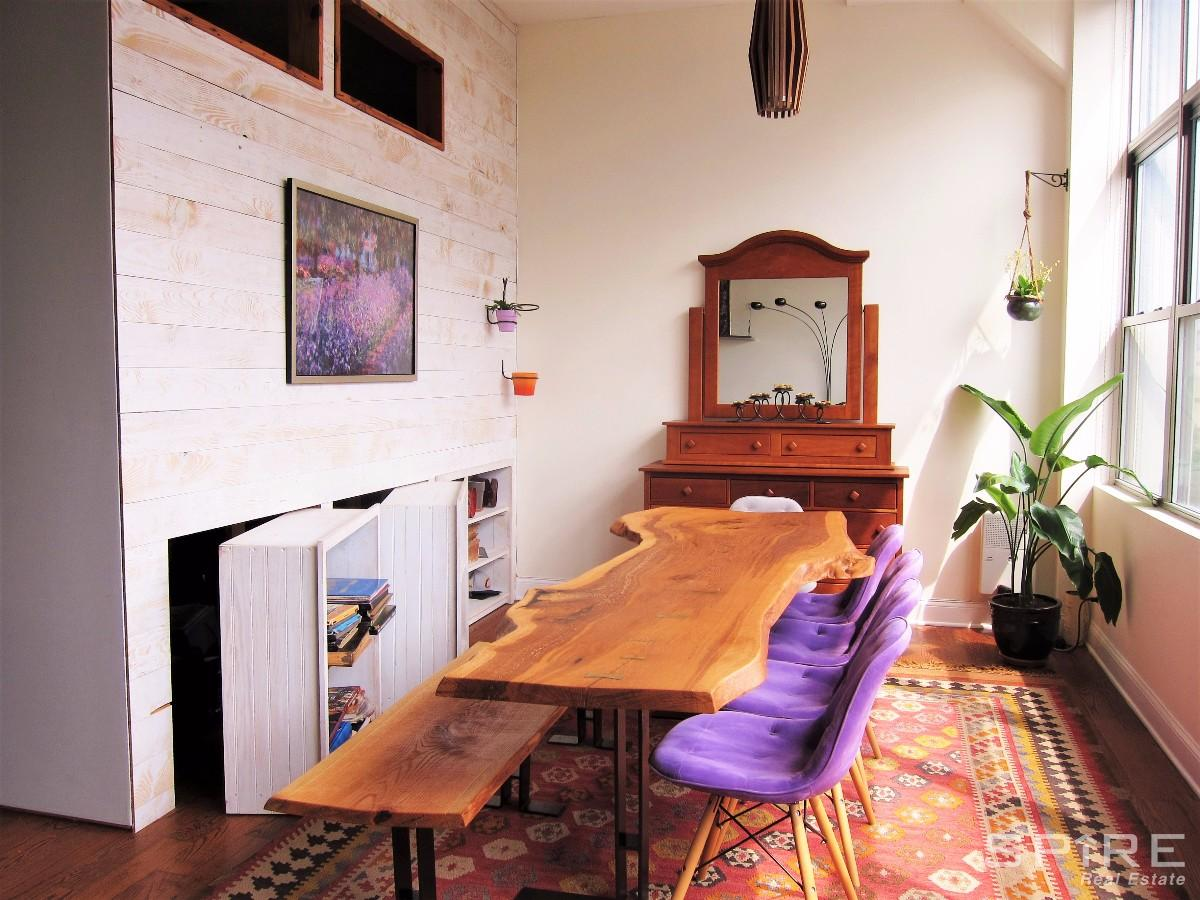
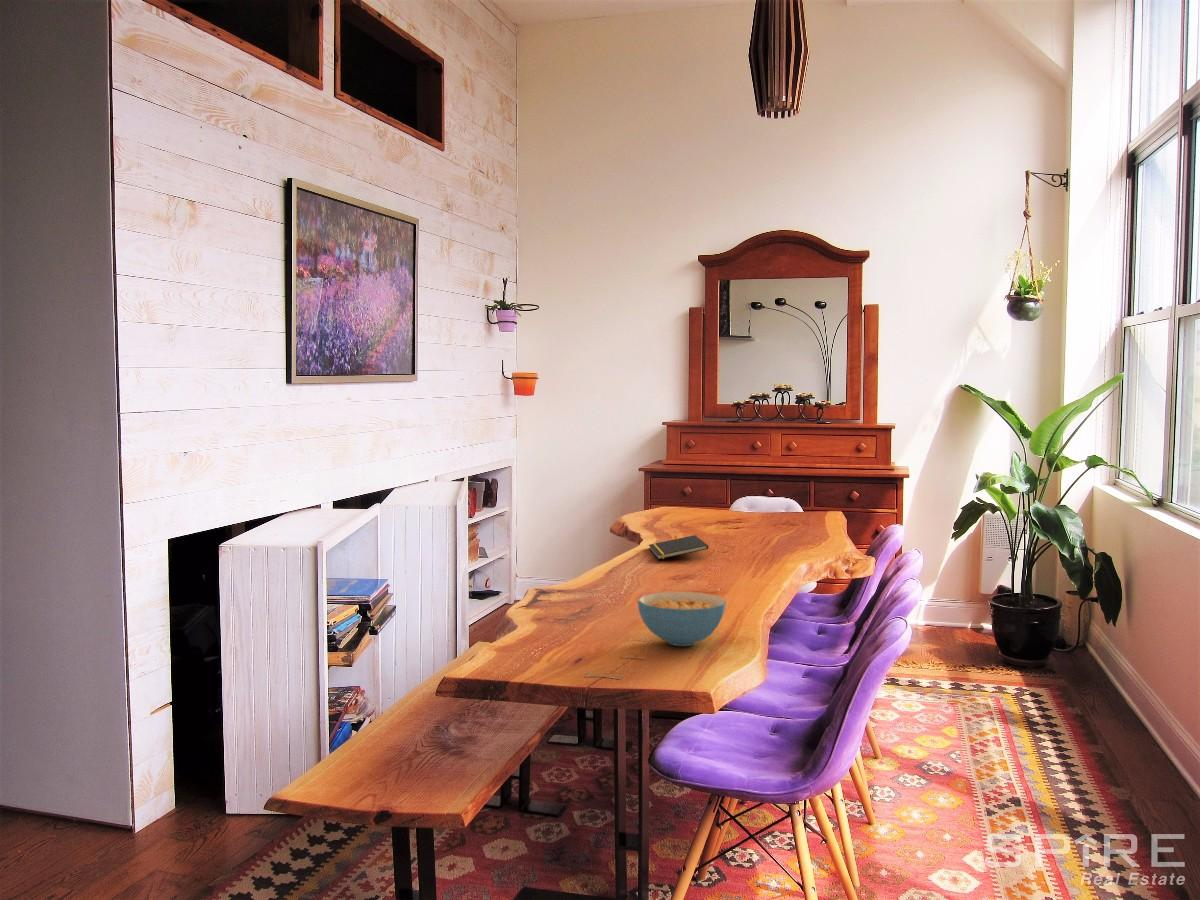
+ notepad (677, 546)
+ cereal bowl (681, 621)
